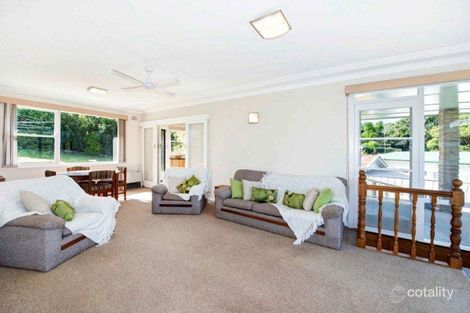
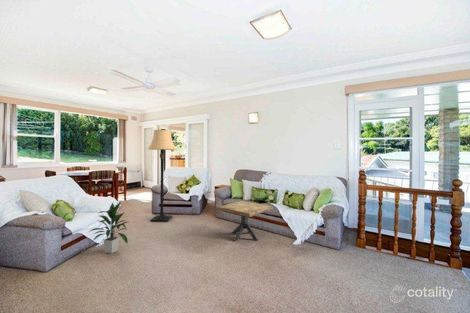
+ side table (244, 221)
+ lamp (162, 174)
+ indoor plant (112, 227)
